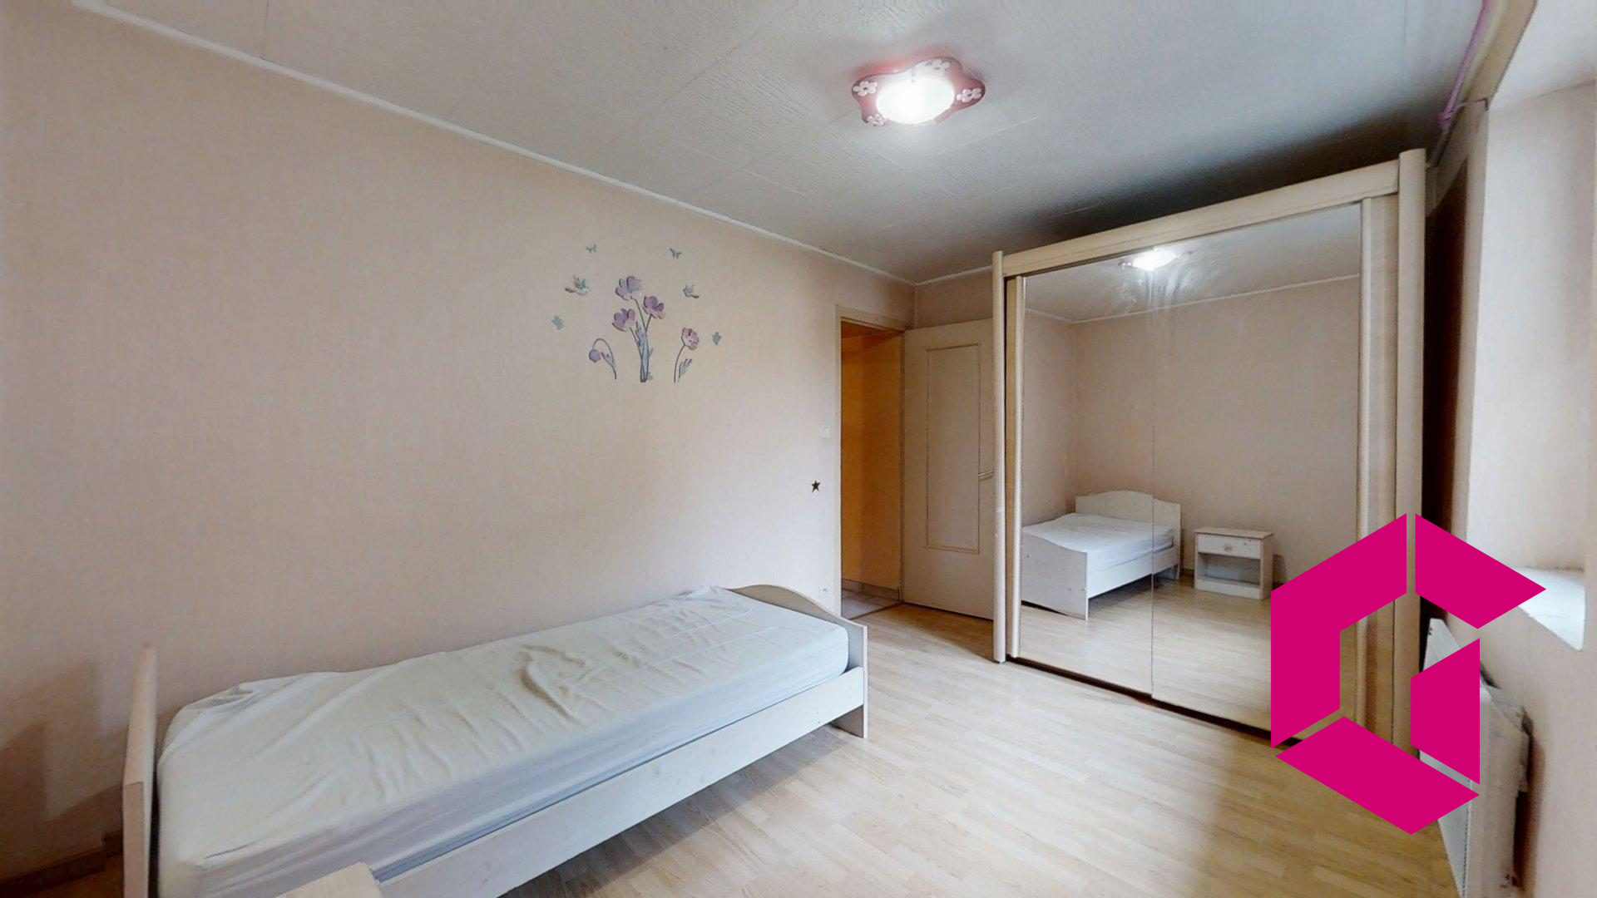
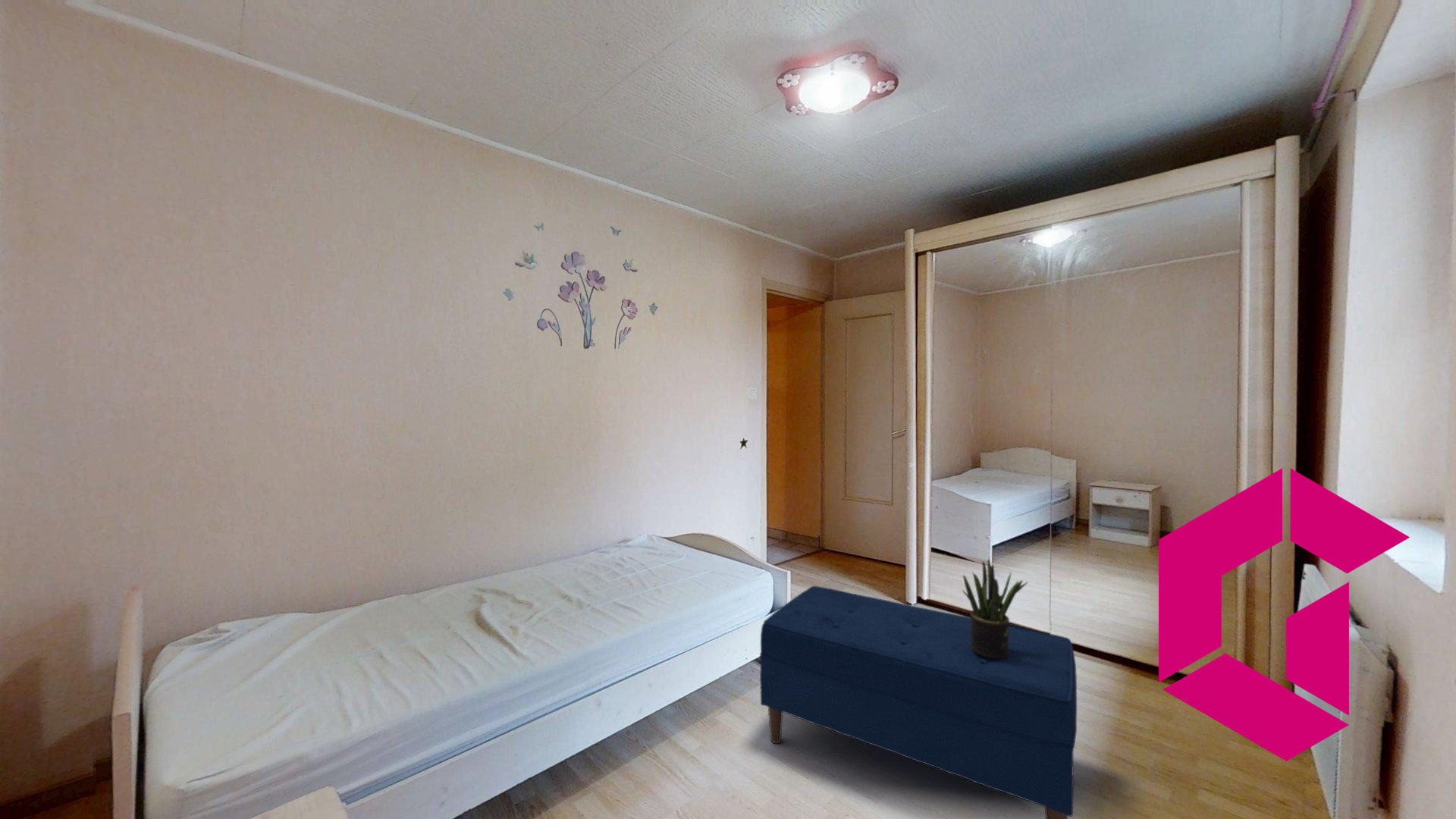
+ bench (910, 692)
+ potted plant (994, 606)
